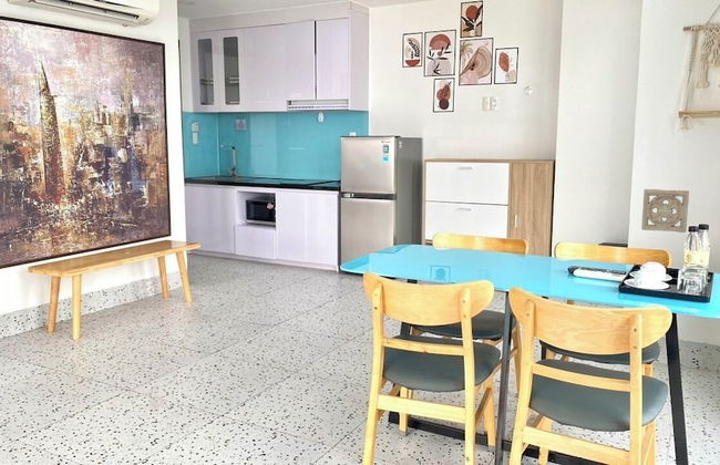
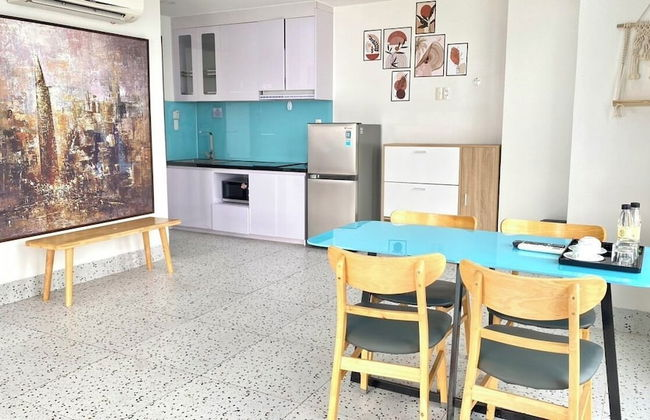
- wall ornament (664, 210)
